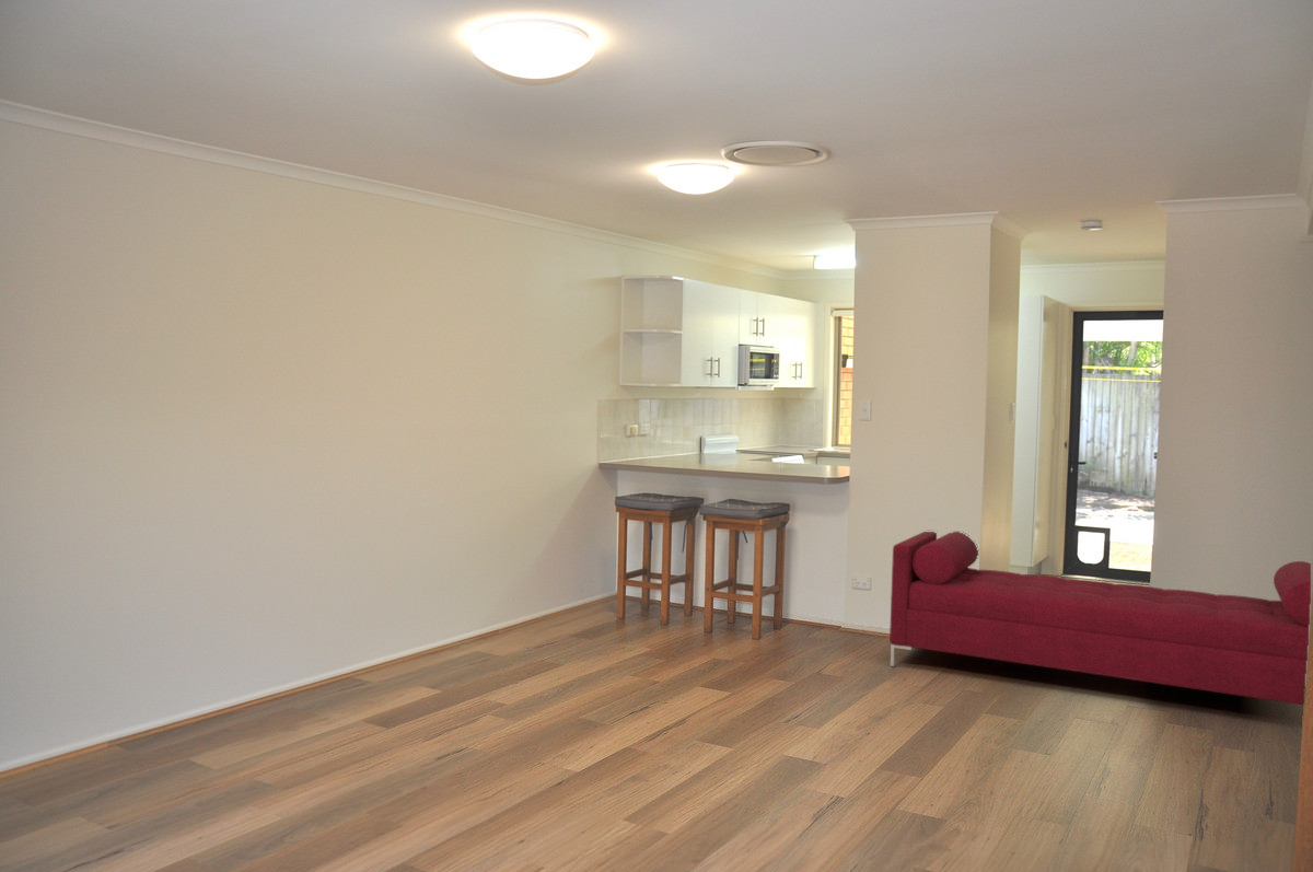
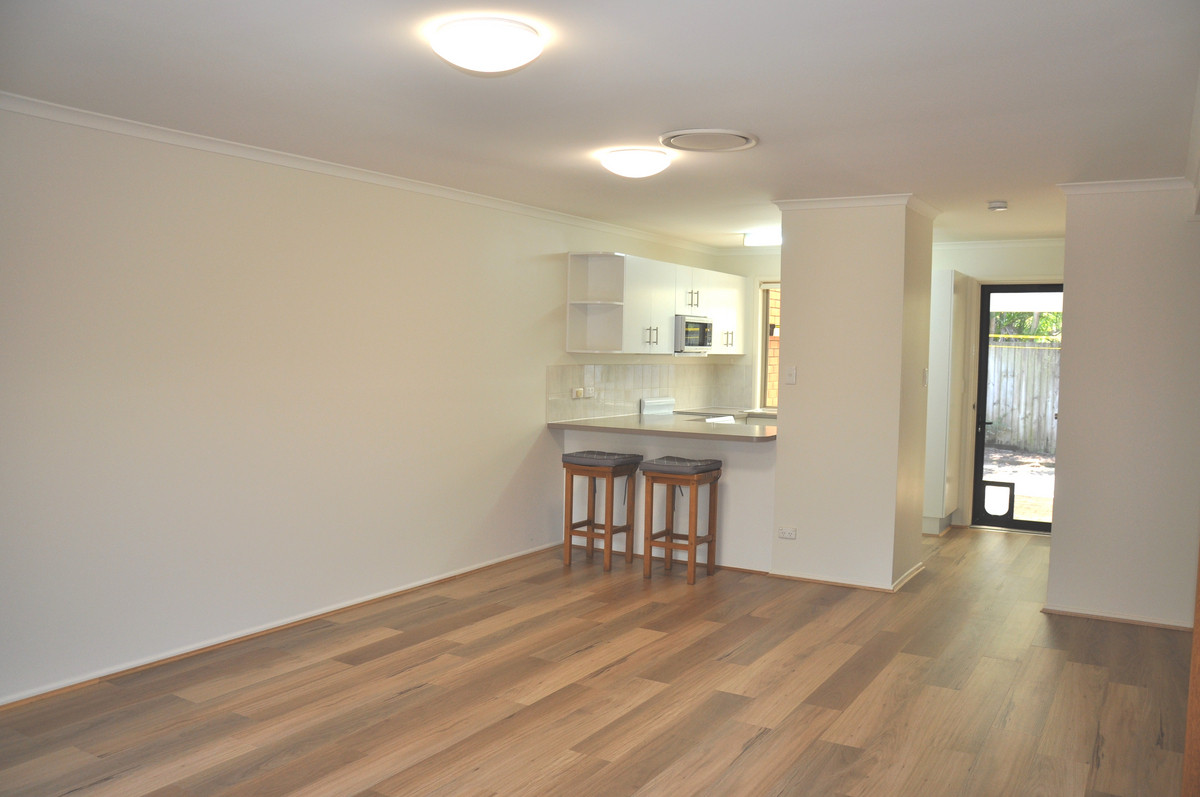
- sofa (1109, 617)
